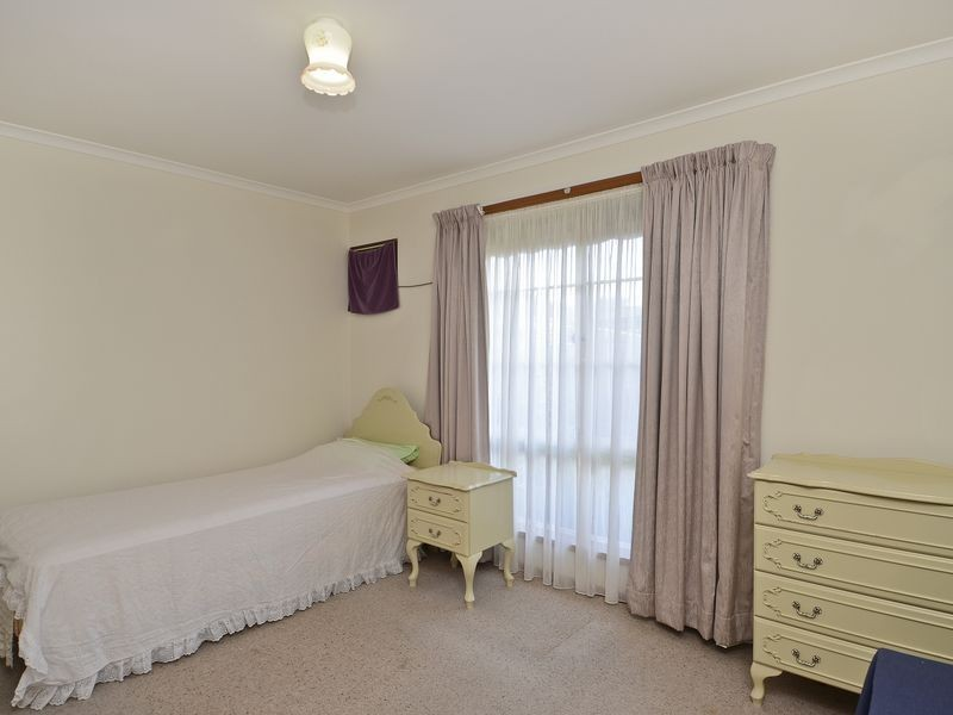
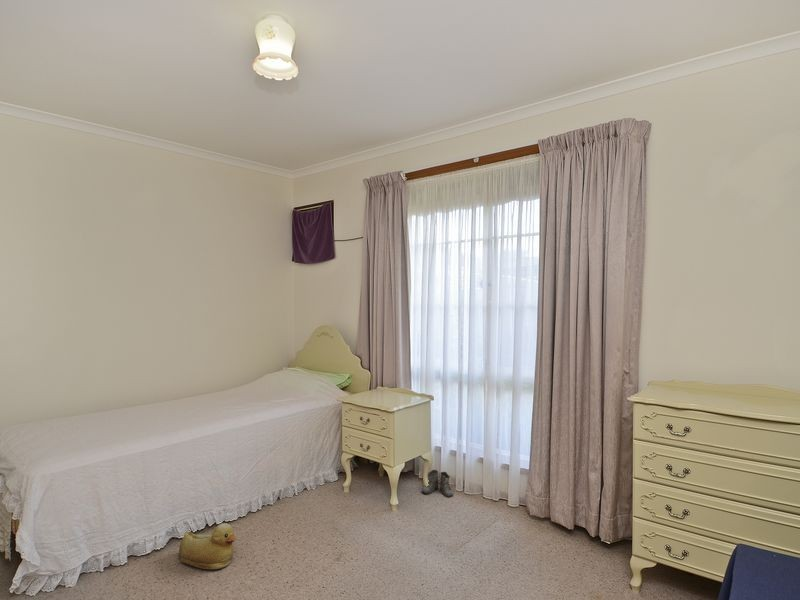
+ boots (437, 482)
+ rubber duck (205, 541)
